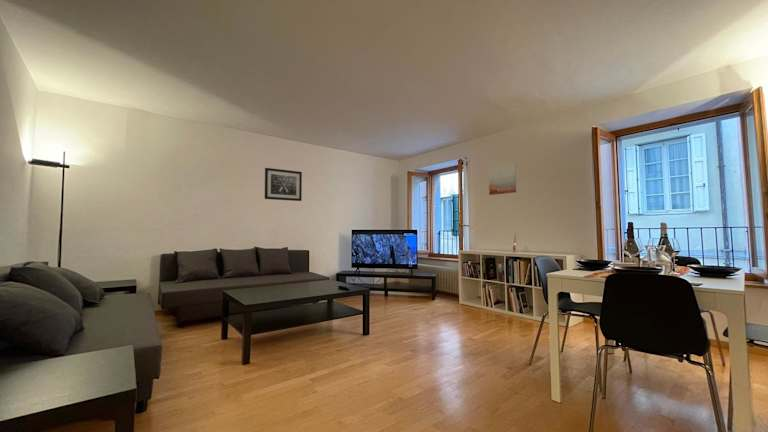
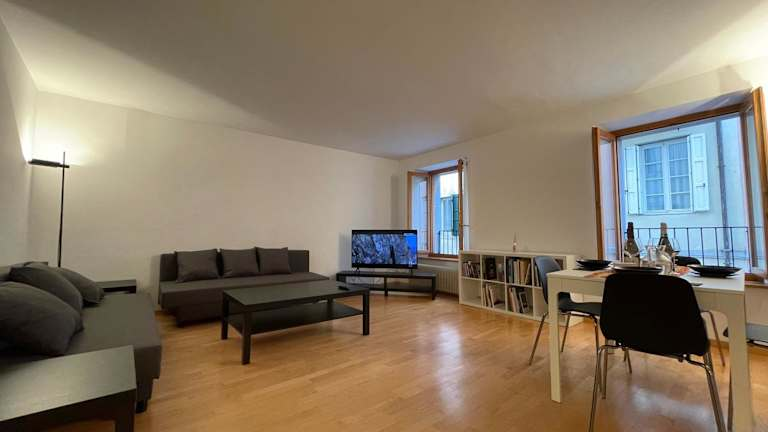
- wall art (283, 184)
- wall art (501, 179)
